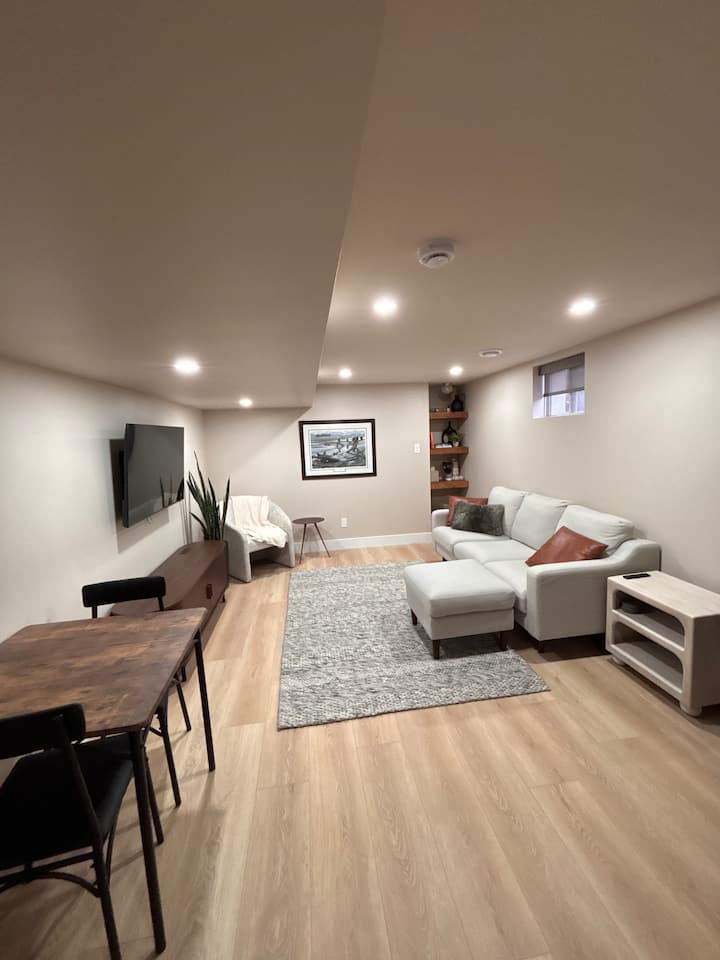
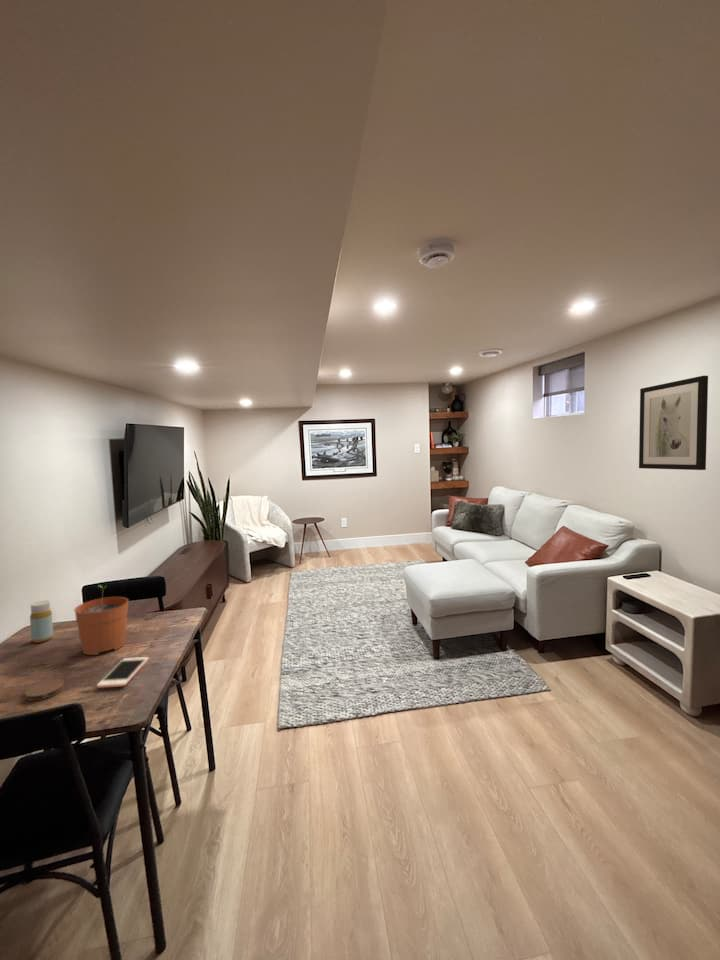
+ coaster (45, 689)
+ wall art (670, 426)
+ plant pot (102, 614)
+ cell phone (124, 671)
+ bottle (41, 621)
